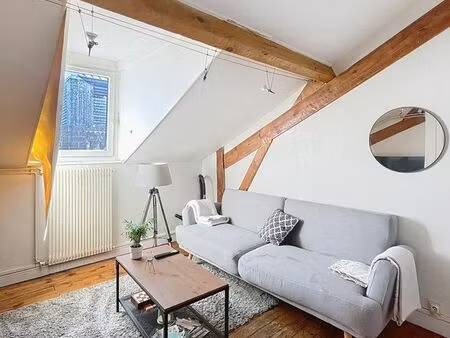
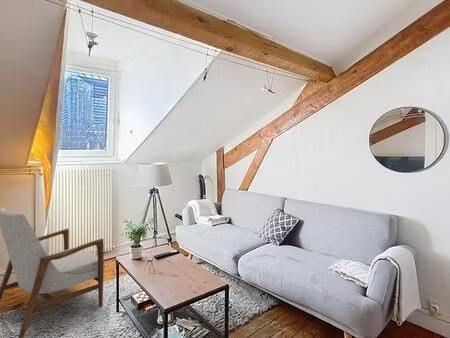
+ armchair (50, 257)
